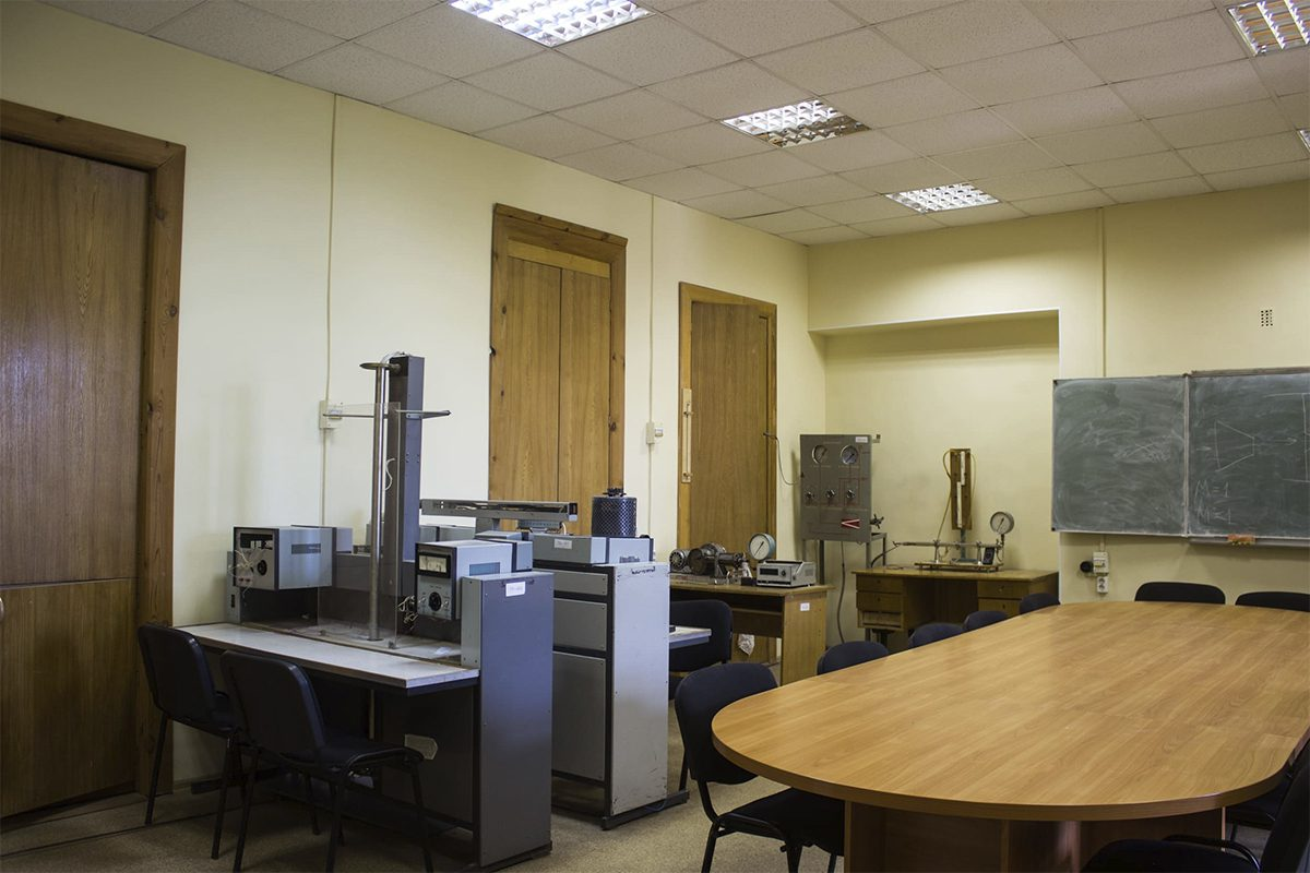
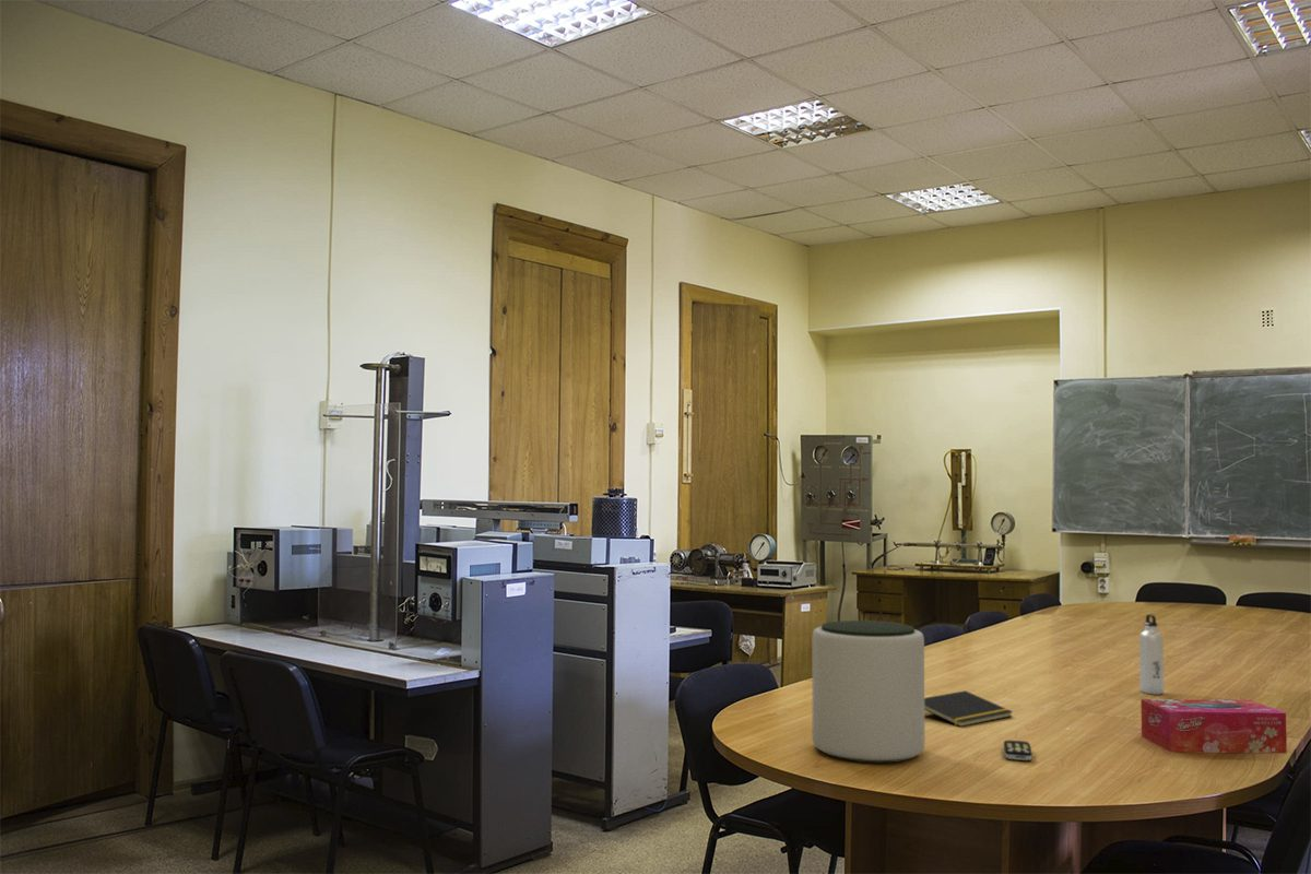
+ notepad (962, 708)
+ water bottle (1150, 653)
+ tissue box (1212, 725)
+ plant pot (867, 688)
+ remote control (1017, 749)
